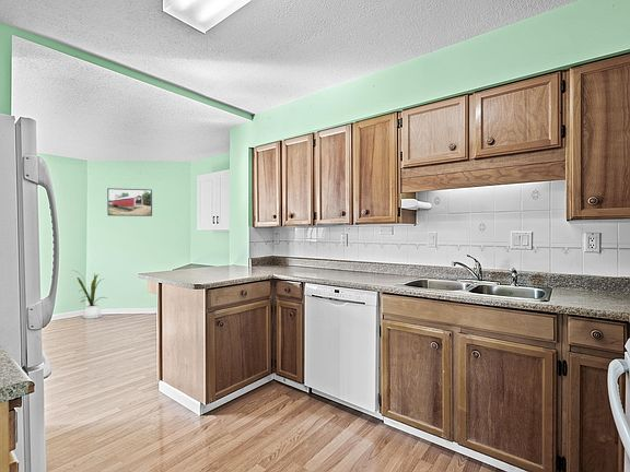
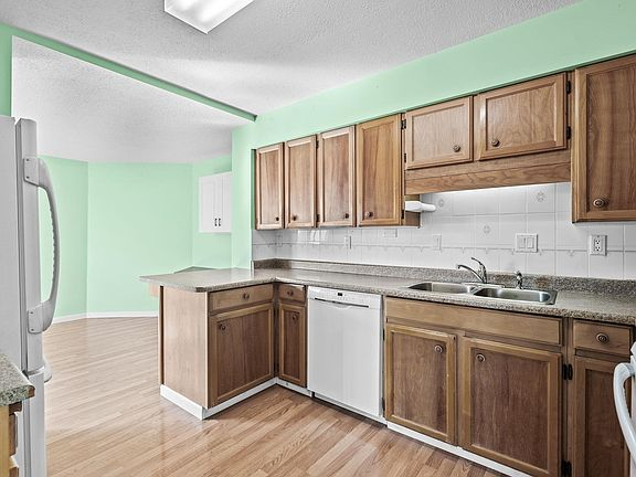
- house plant (91, 293)
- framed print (130, 202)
